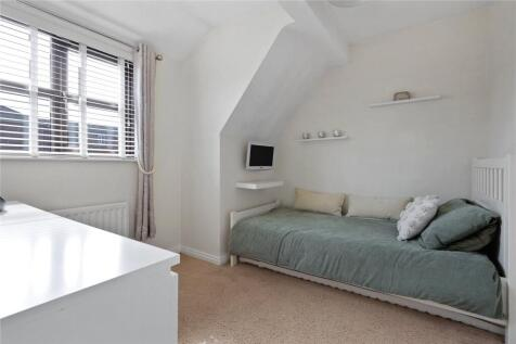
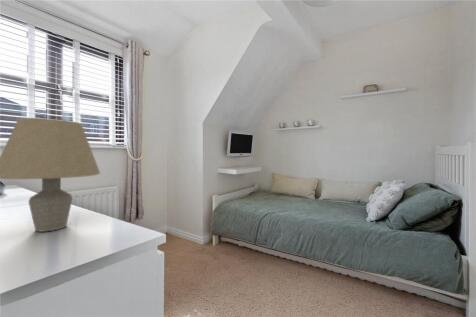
+ table lamp (51, 174)
